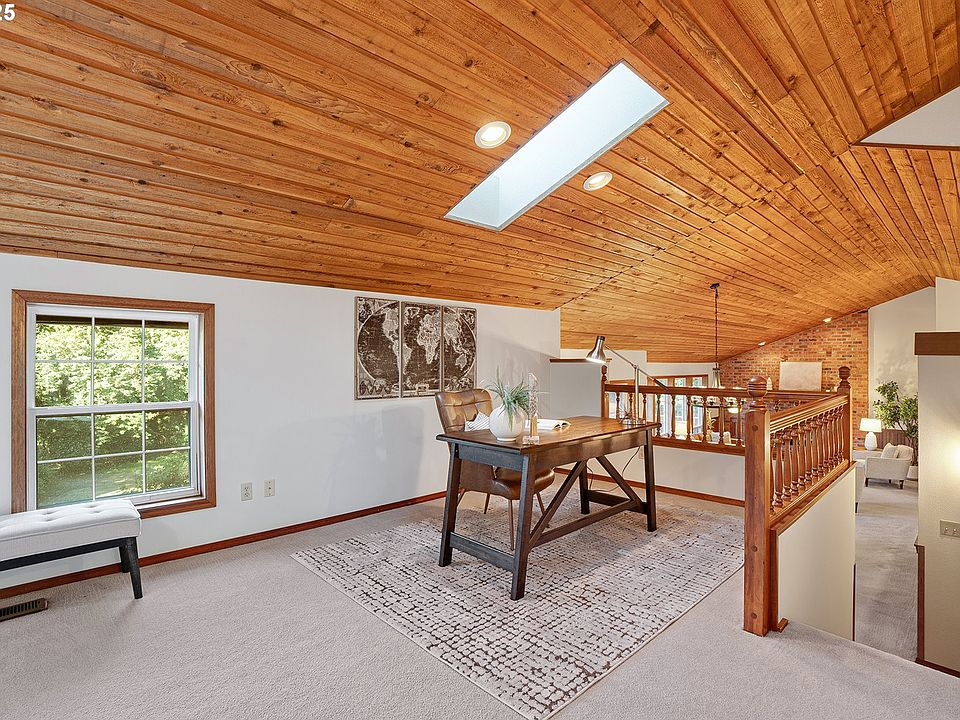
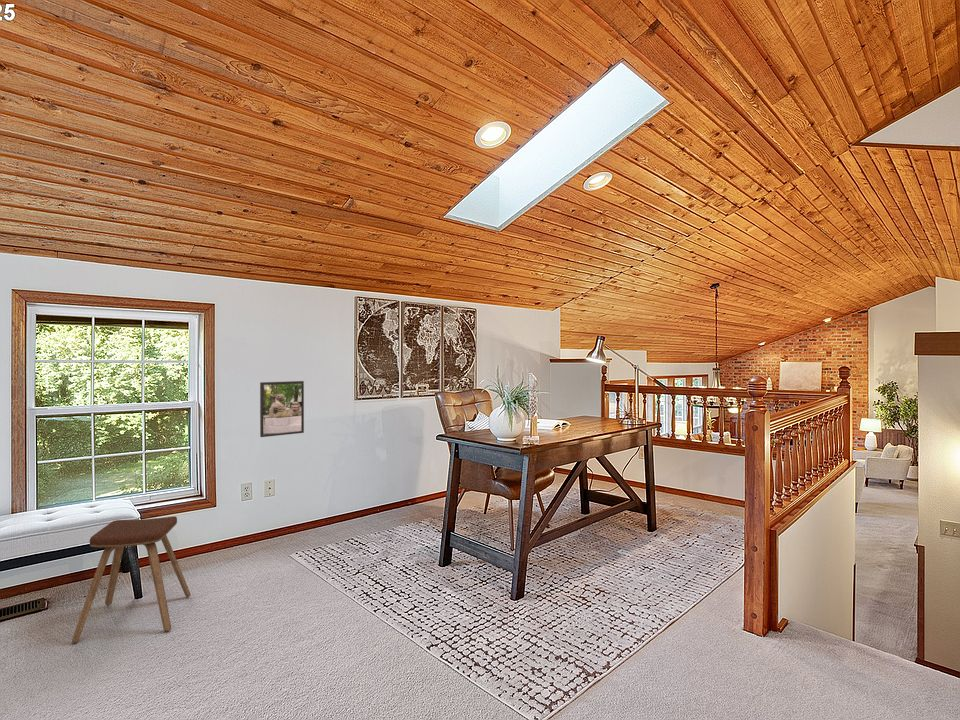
+ music stool (151, 570)
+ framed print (282, 408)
